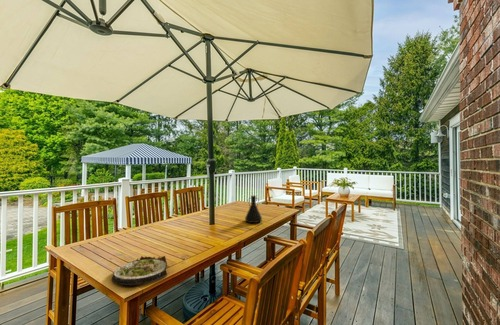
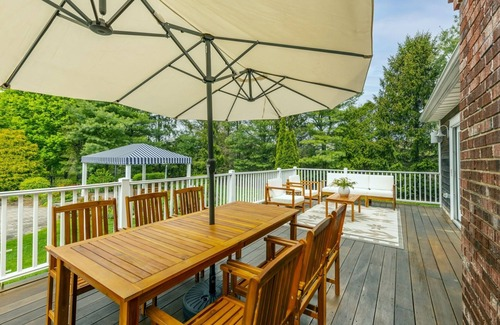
- pitcher (253, 208)
- salad plate (140, 268)
